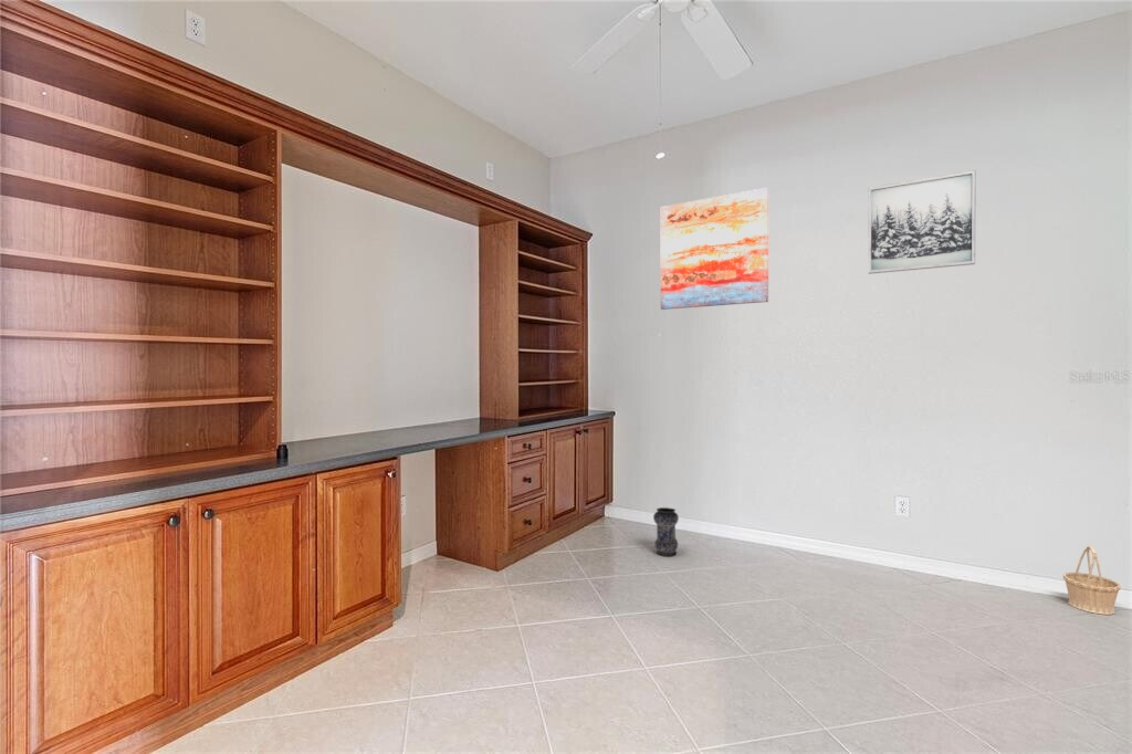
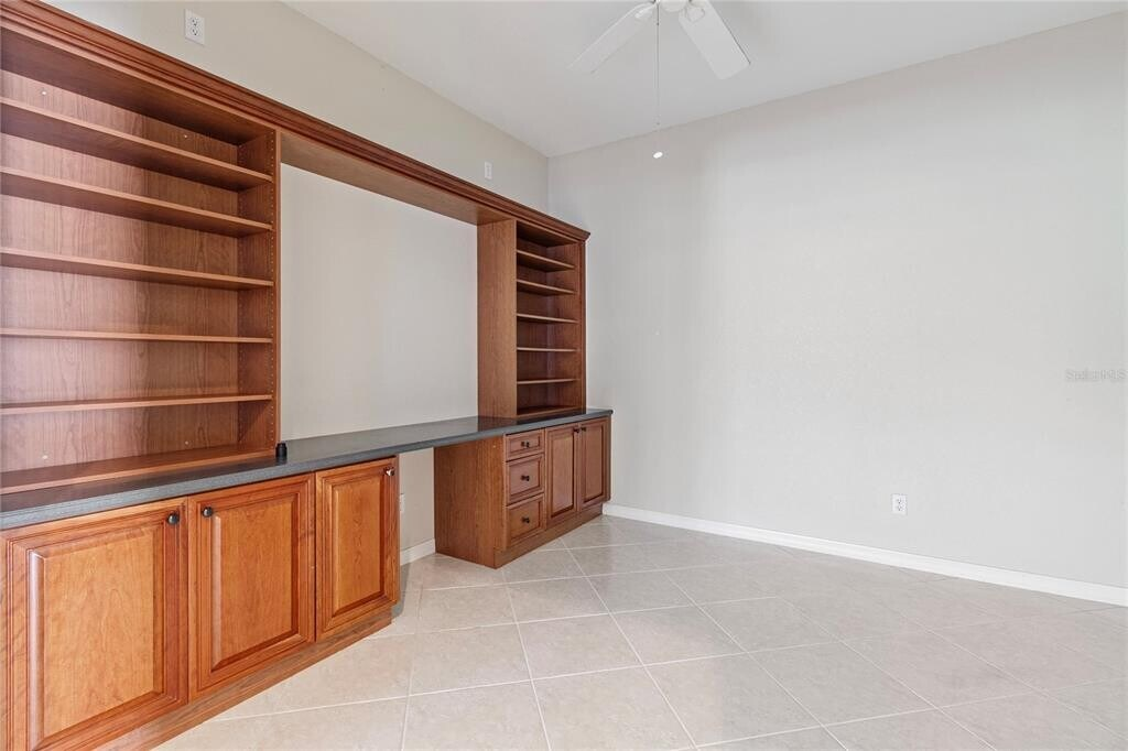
- vase (665, 531)
- wall art (711, 252)
- basket (1090, 576)
- wall art (919, 224)
